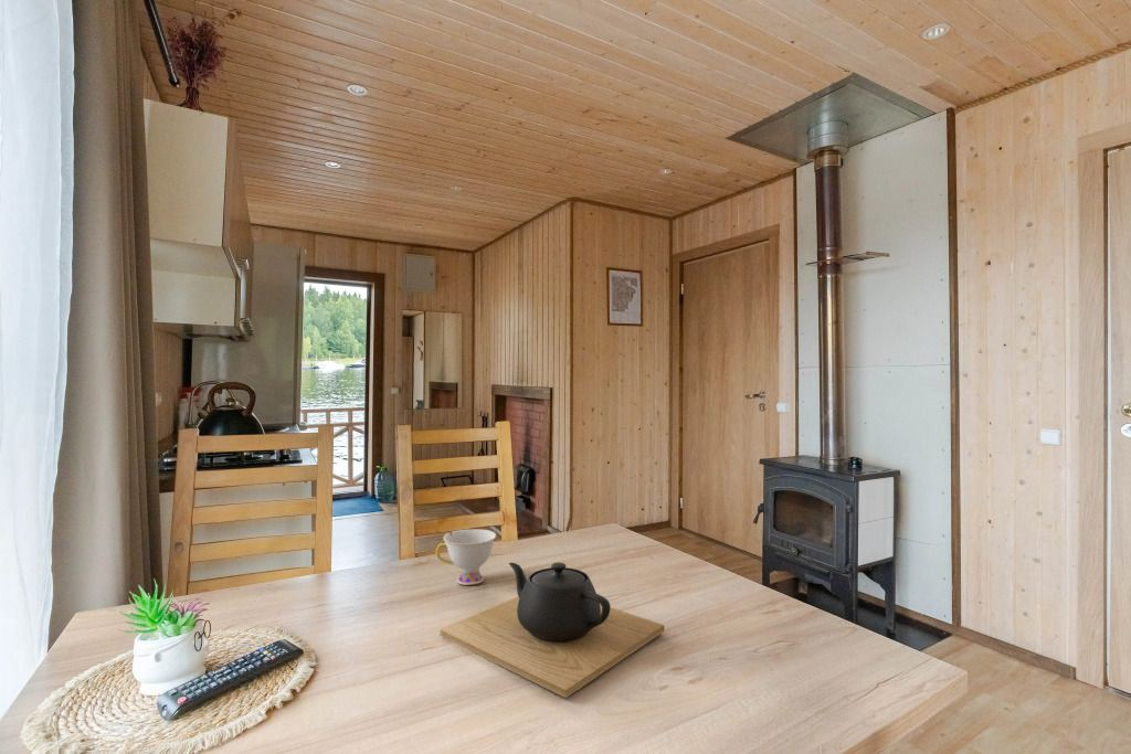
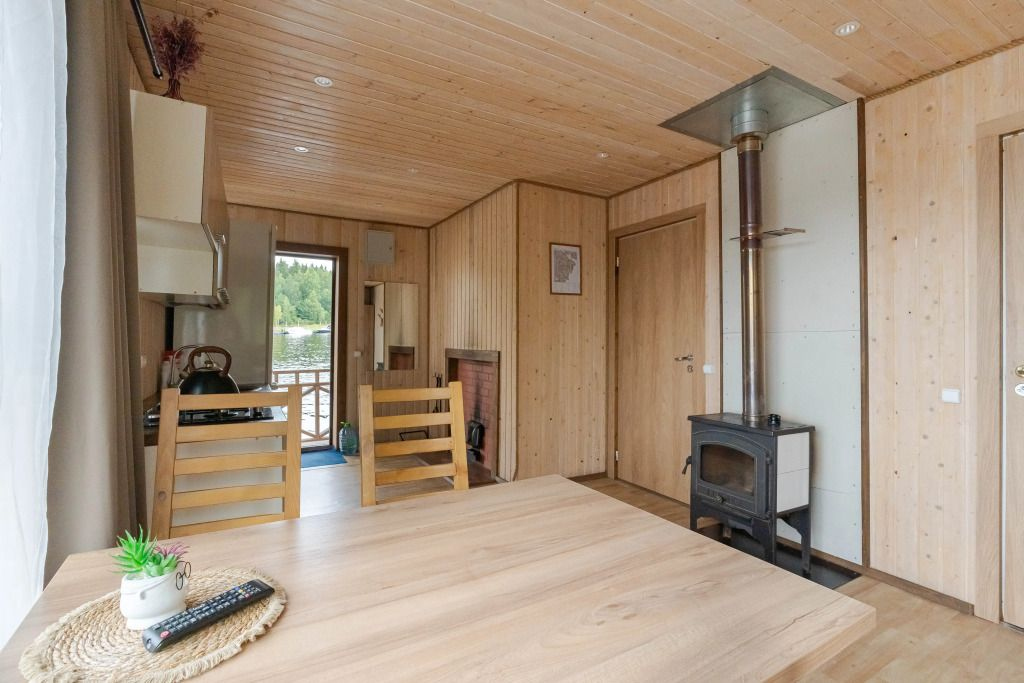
- teacup (466, 557)
- teapot (552, 597)
